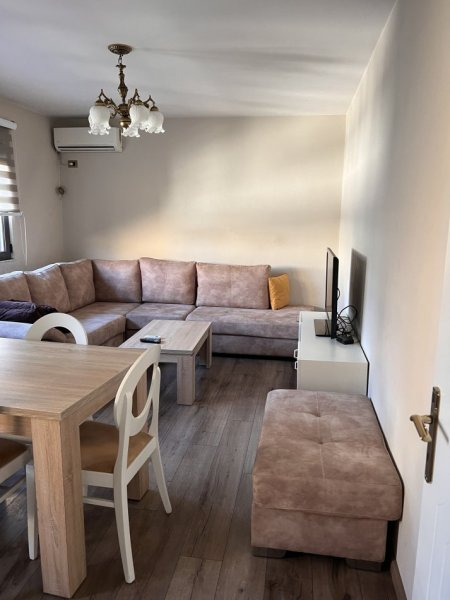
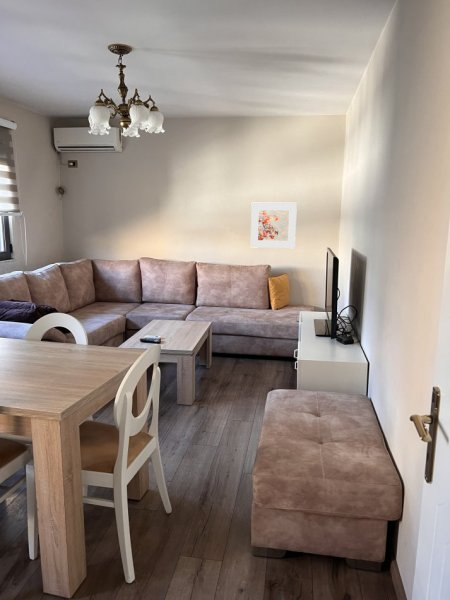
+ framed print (273, 225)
